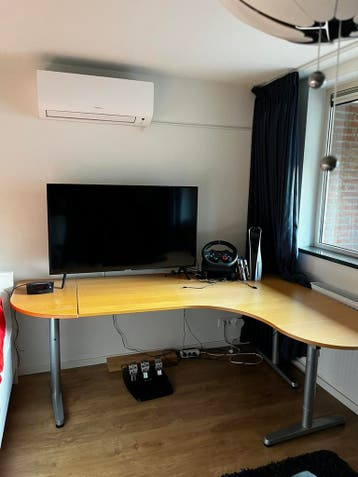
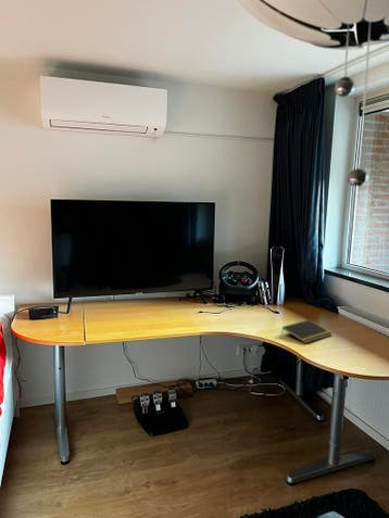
+ notepad (306, 330)
